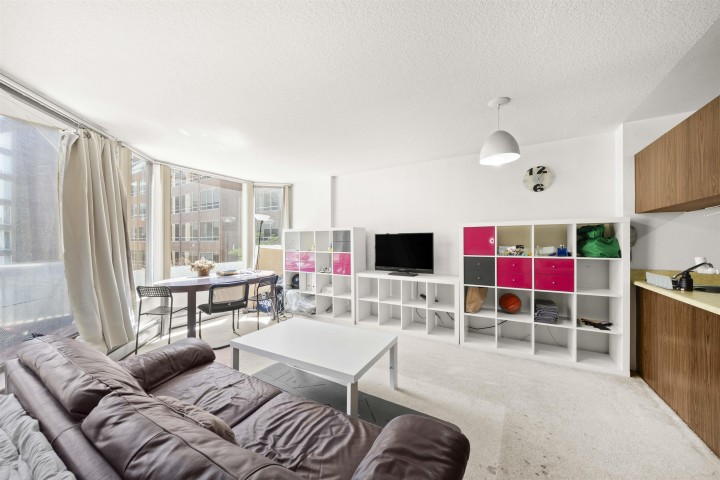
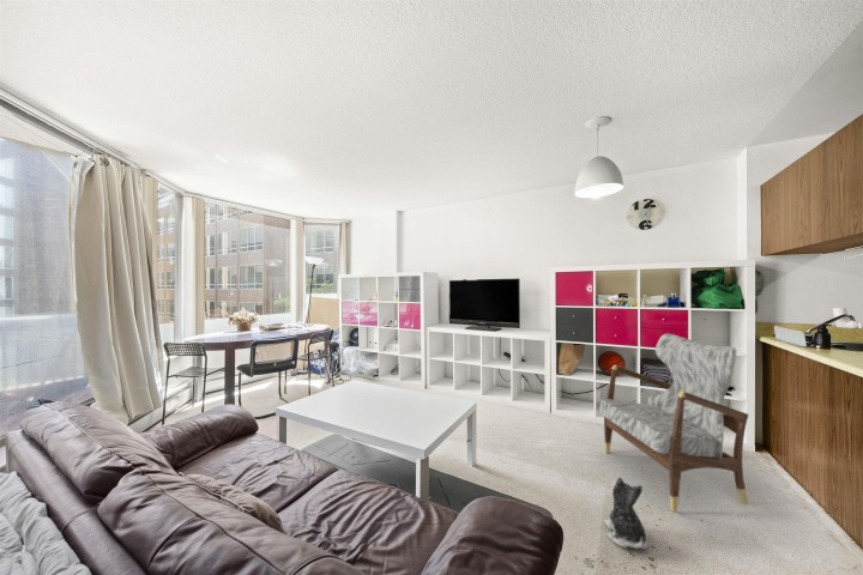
+ plush toy (627, 510)
+ armchair (666, 407)
